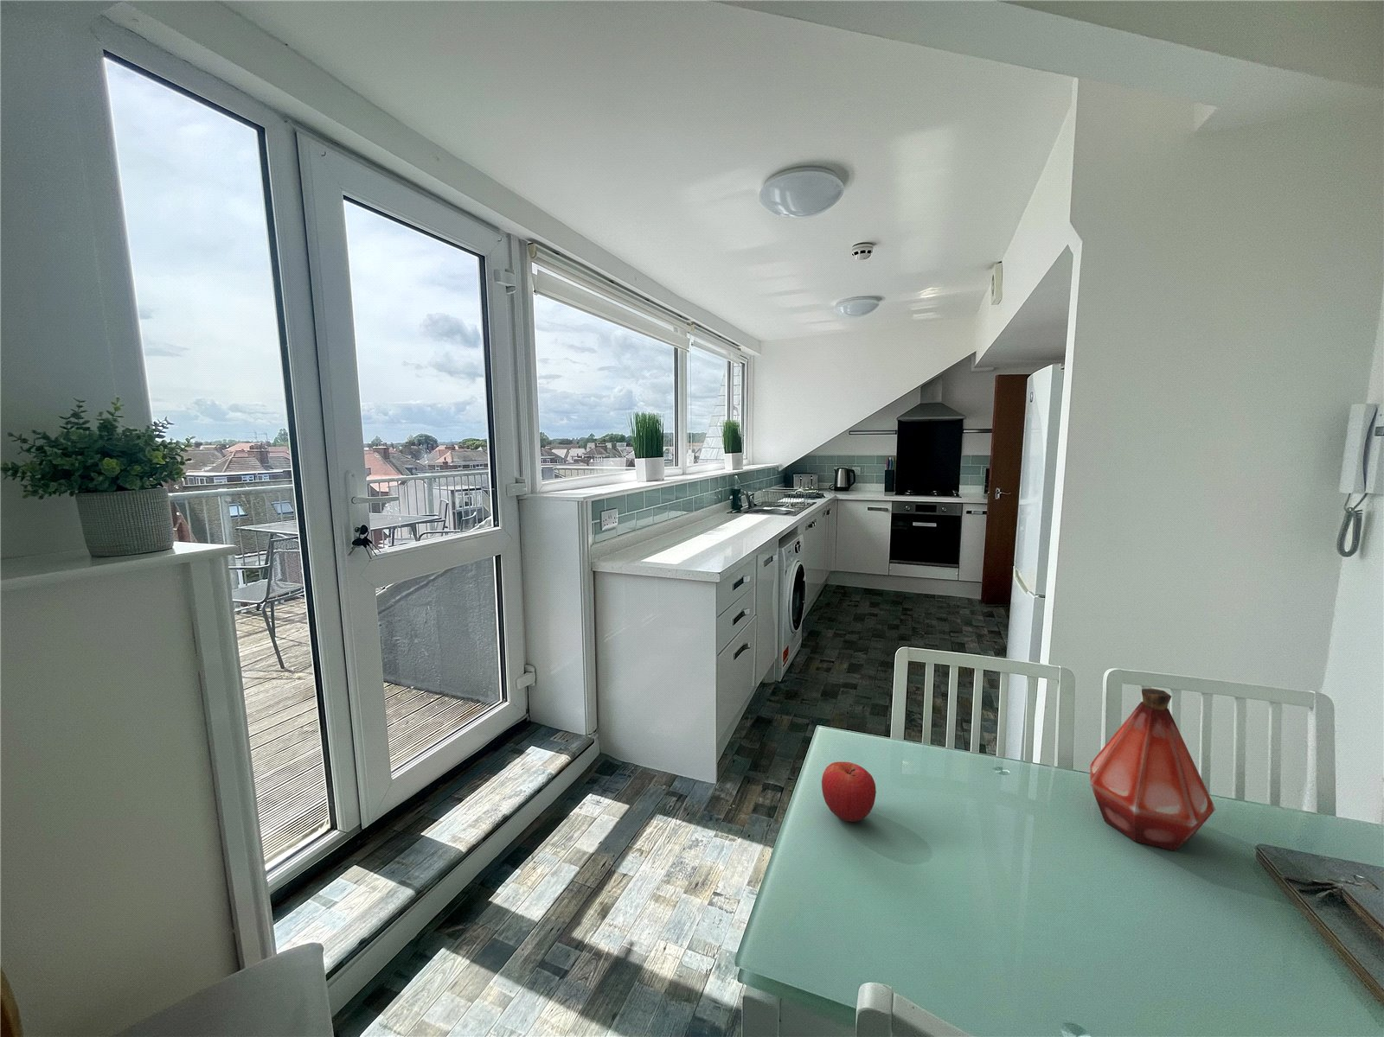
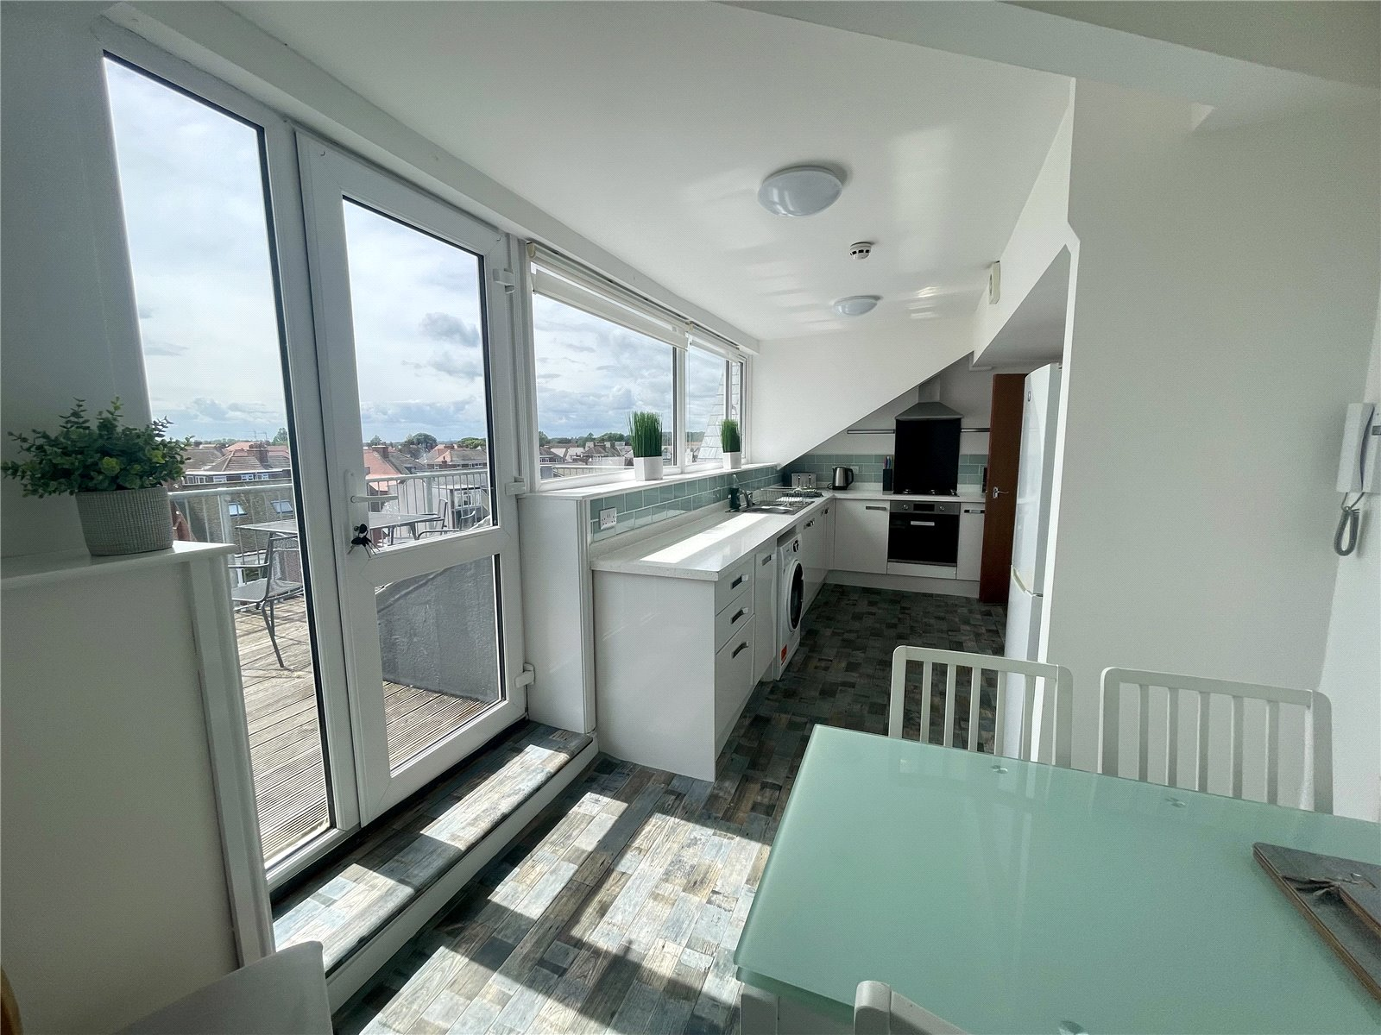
- fruit (848, 789)
- bottle (1151, 760)
